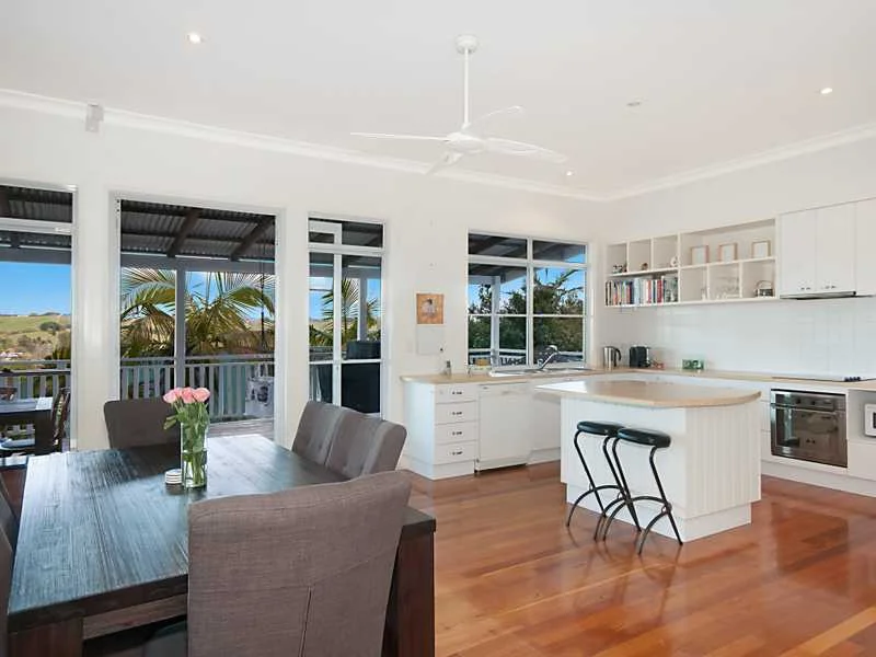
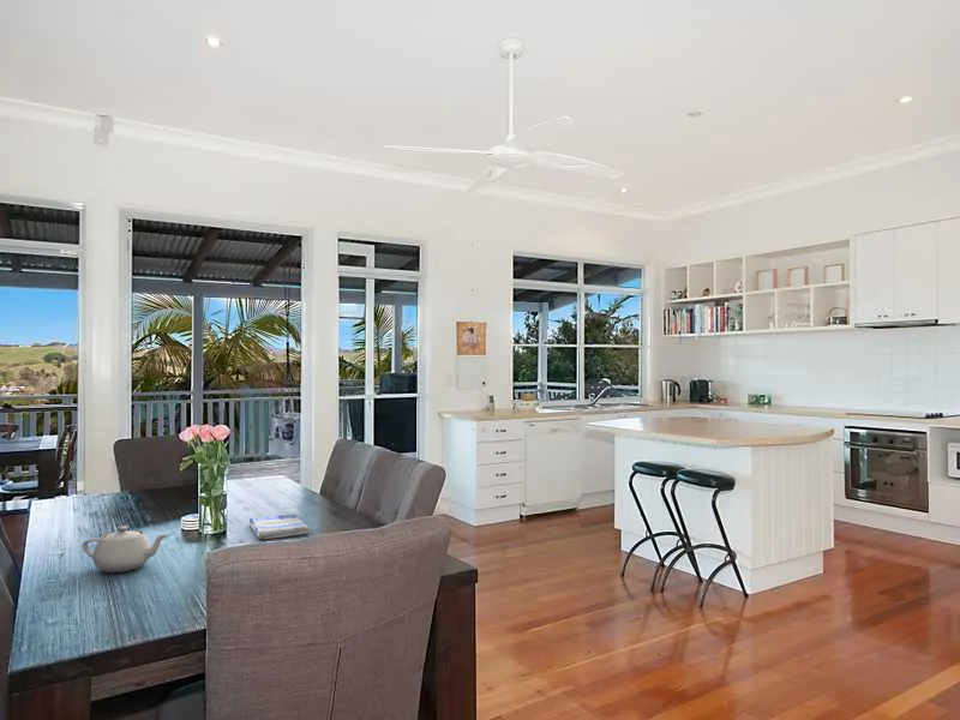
+ dish towel (278, 524)
+ teapot (125, 546)
